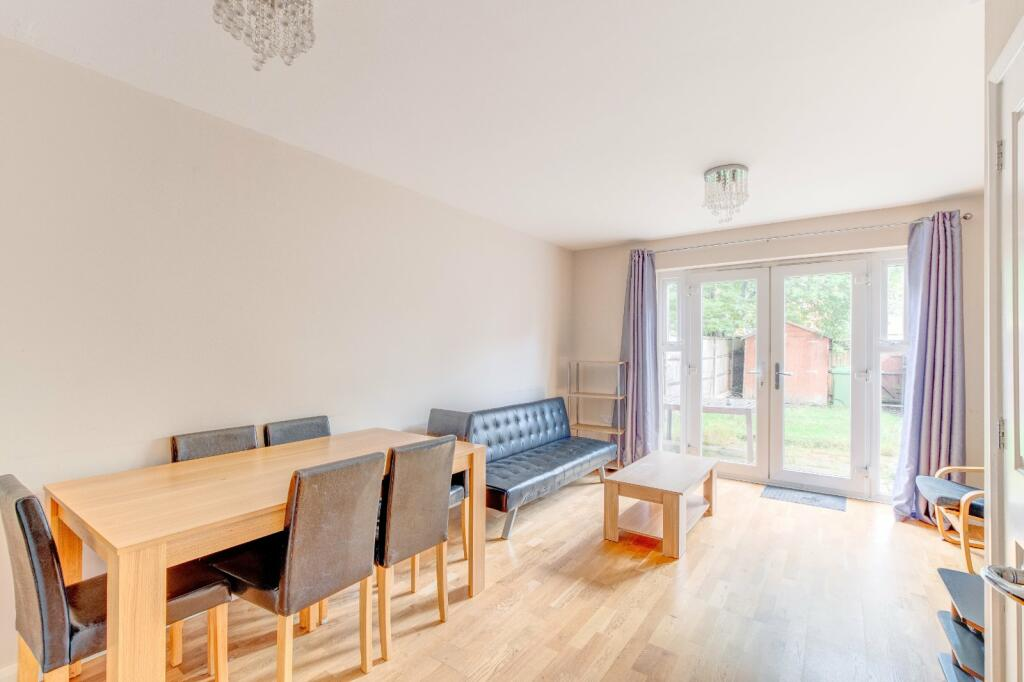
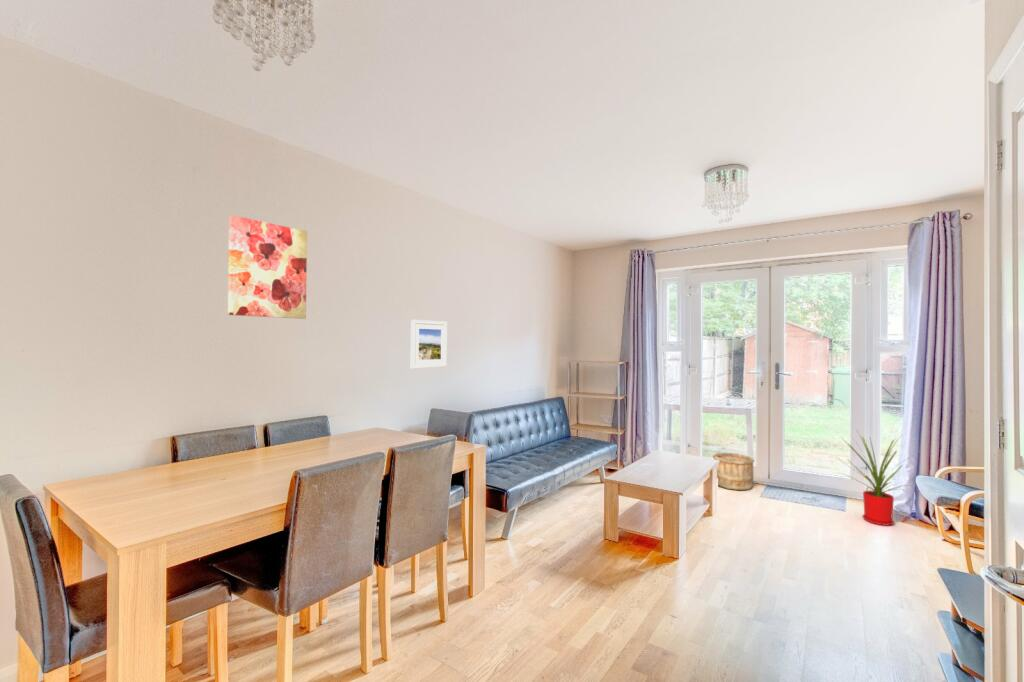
+ house plant (879, 477)
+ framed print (429, 344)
+ wall art (269, 270)
+ wooden bucket (733, 471)
